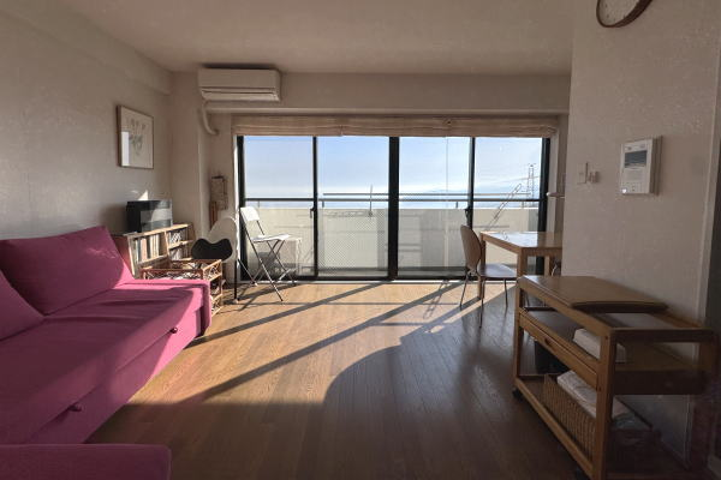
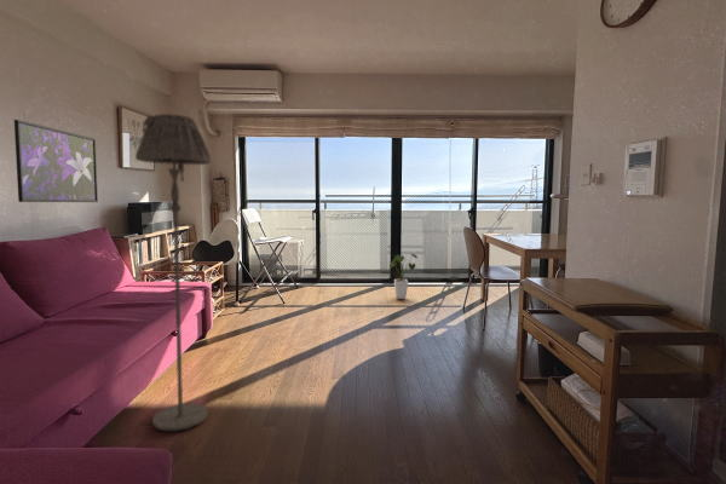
+ house plant (403, 275)
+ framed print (62, 166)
+ floor lamp (177, 271)
